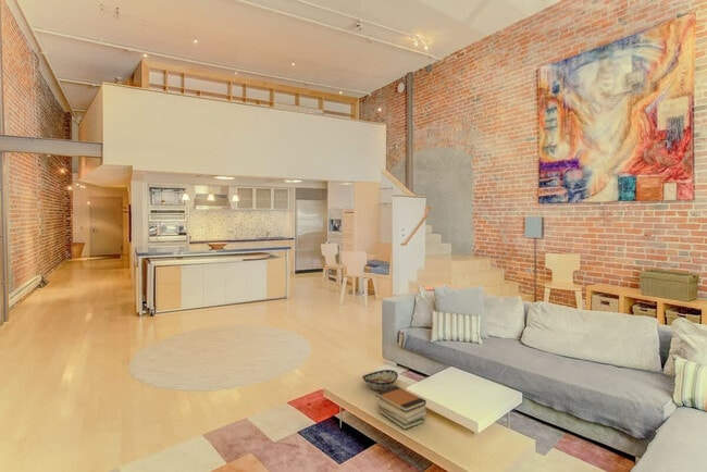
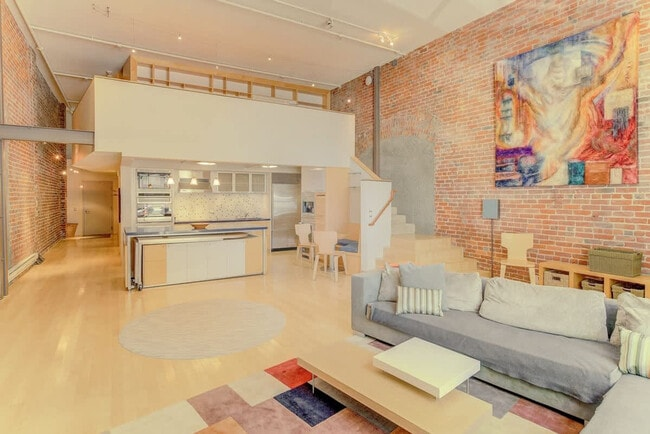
- decorative bowl (380, 381)
- book stack (400, 407)
